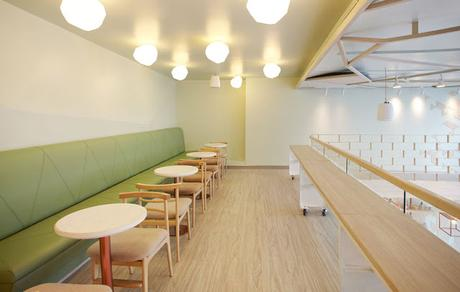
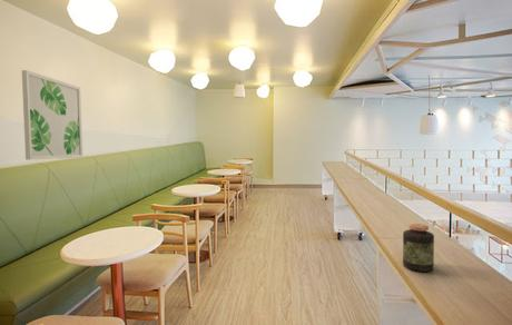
+ wall art (56, 119)
+ jar (417, 246)
